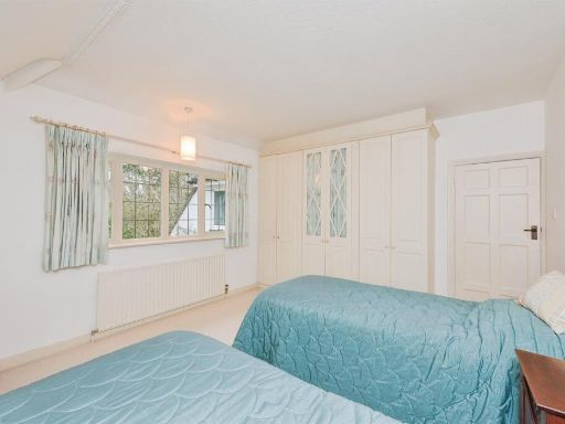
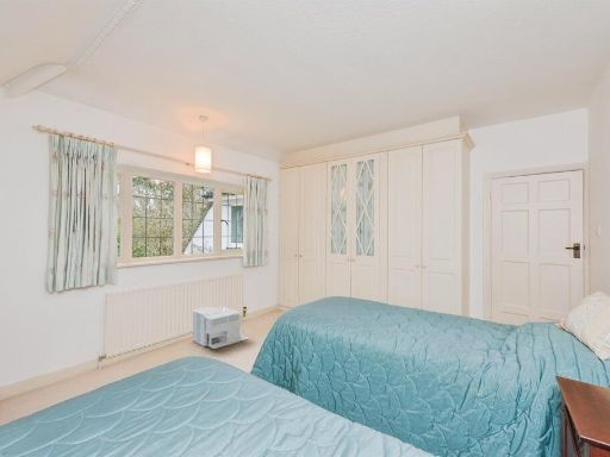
+ architectural model (220, 324)
